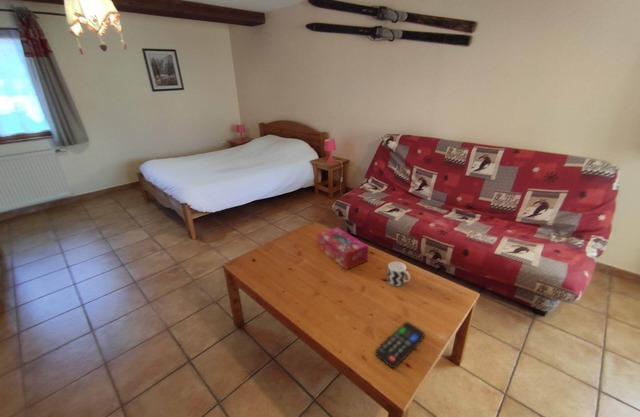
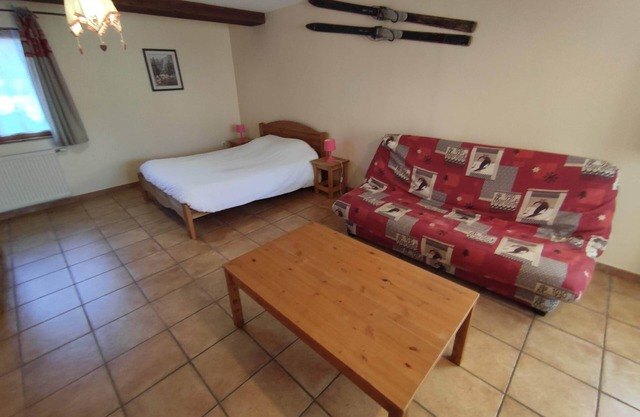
- tissue box (341, 246)
- cup (399, 275)
- remote control (400, 342)
